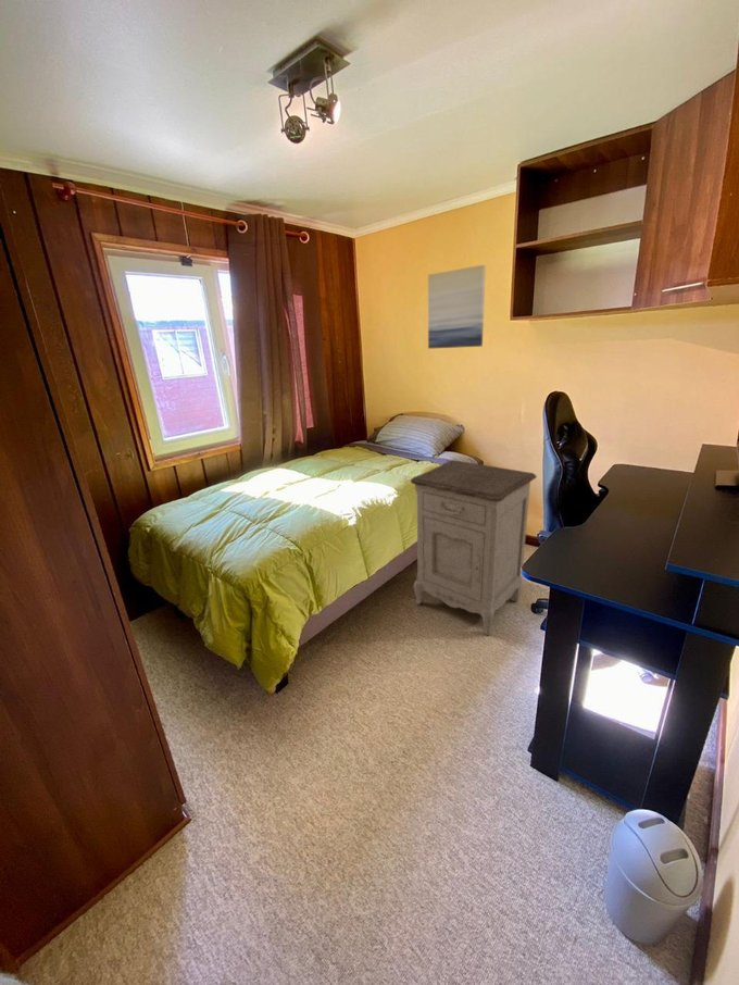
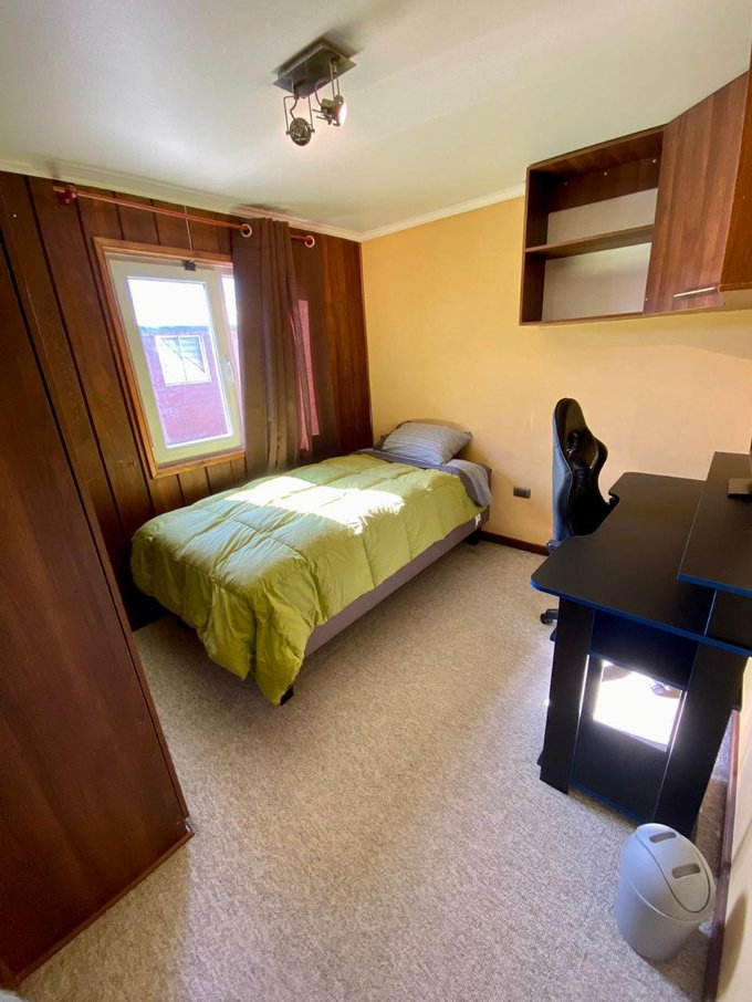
- nightstand (466, 545)
- wall art (454, 310)
